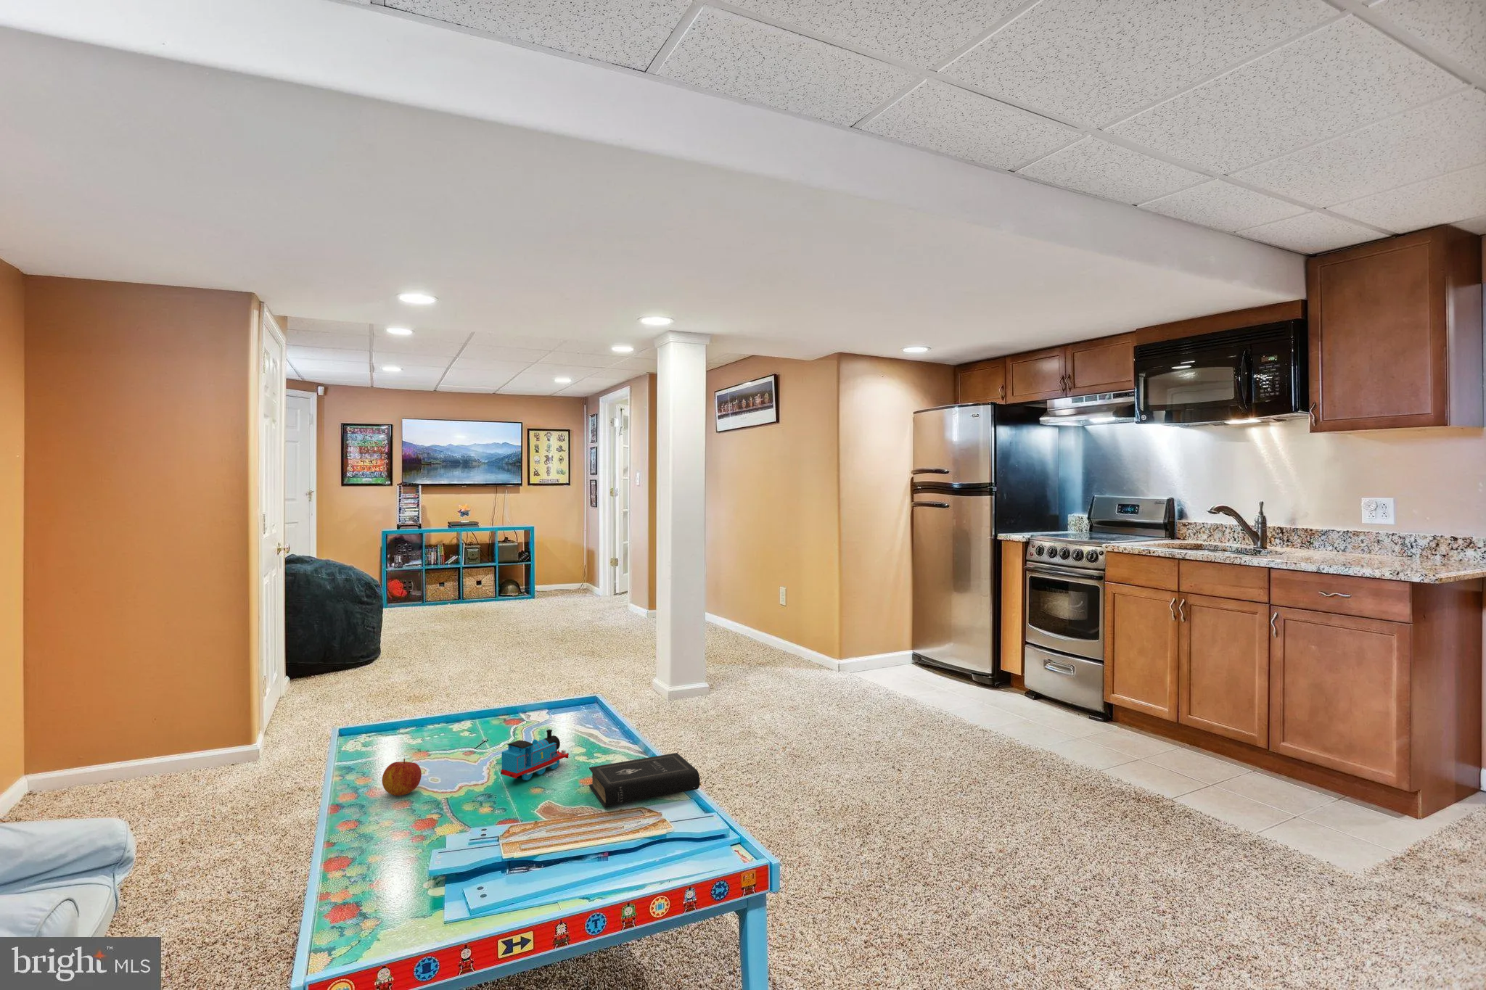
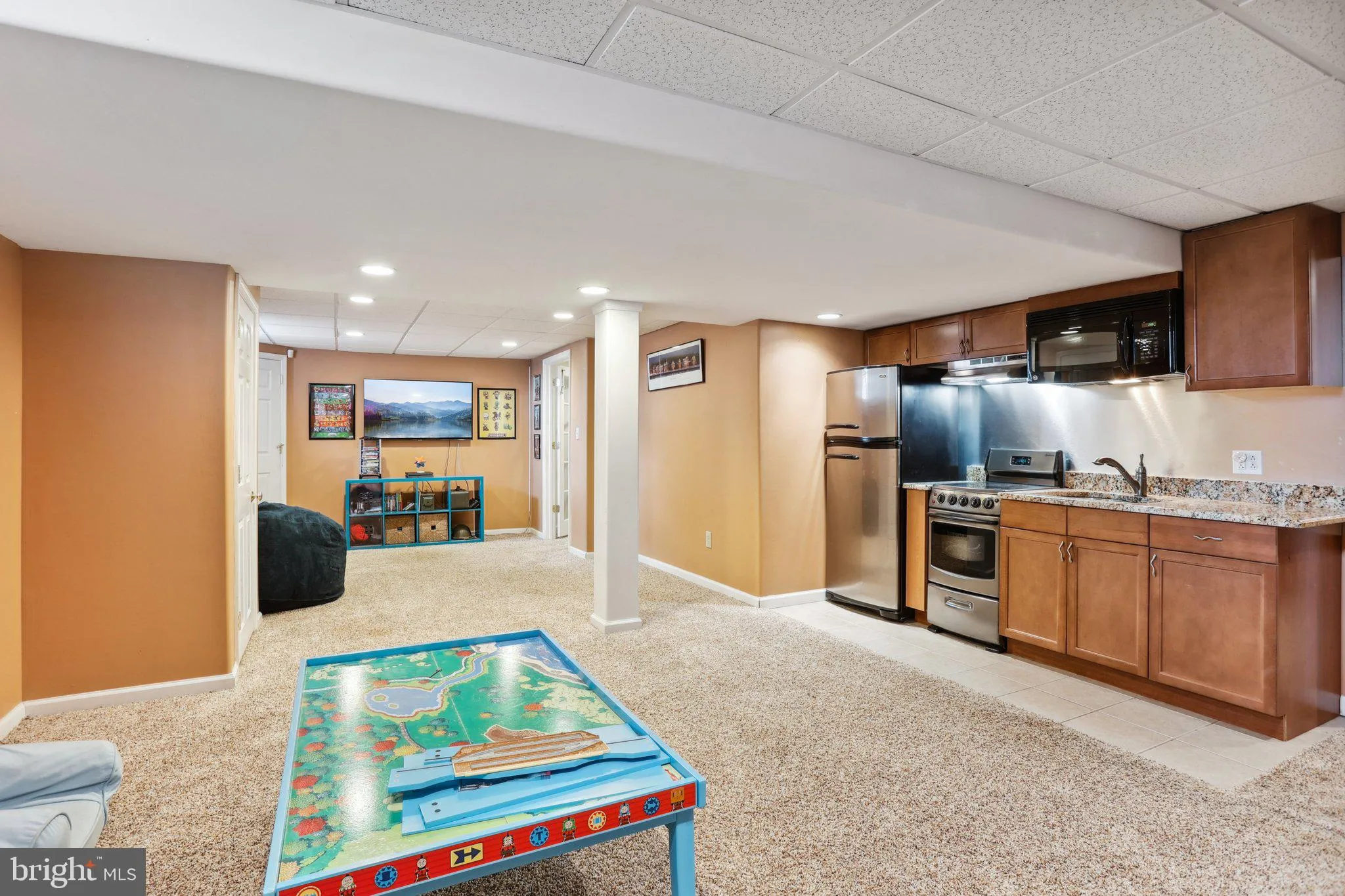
- apple (402, 776)
- book (642, 777)
- toy train (536, 754)
